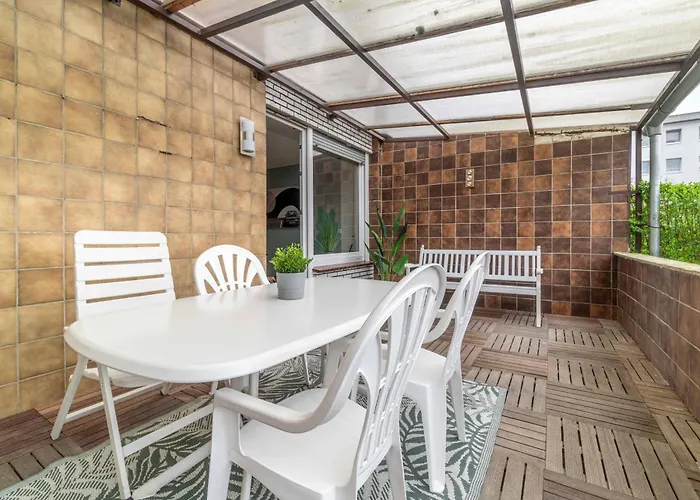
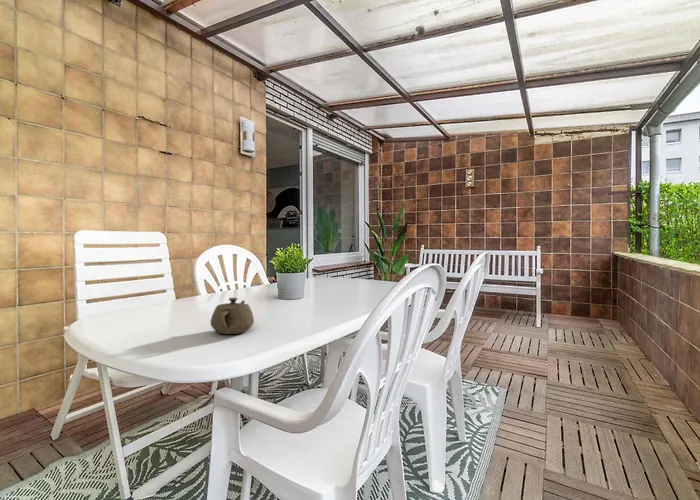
+ teapot (233, 313)
